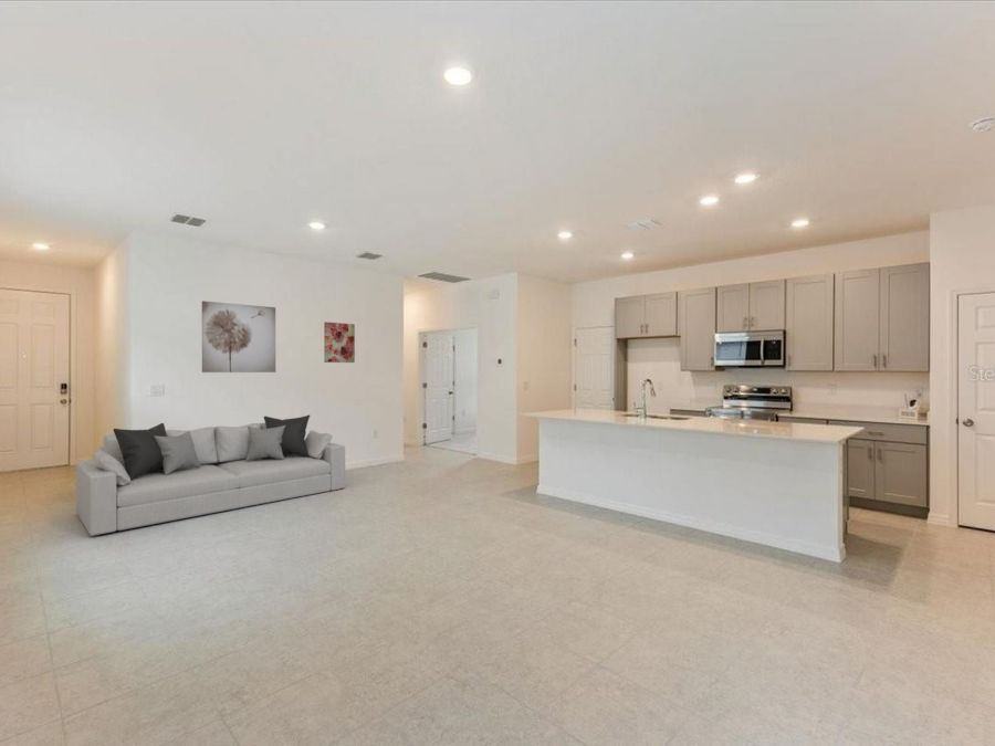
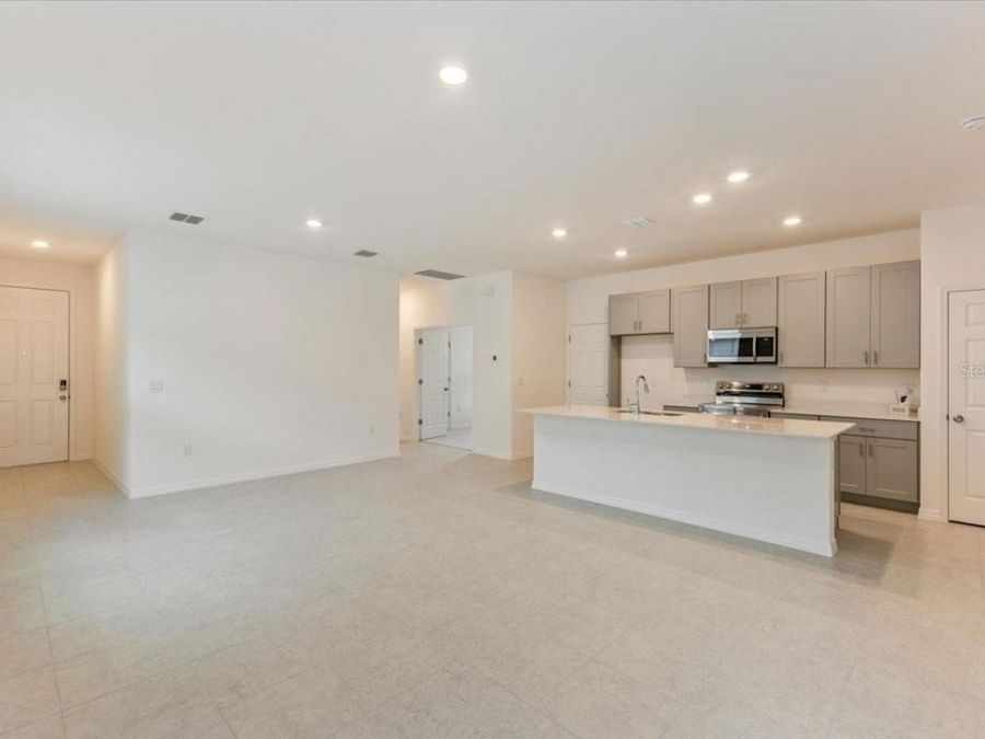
- sofa (222, 460)
- wall art (339, 343)
- wall art (240, 338)
